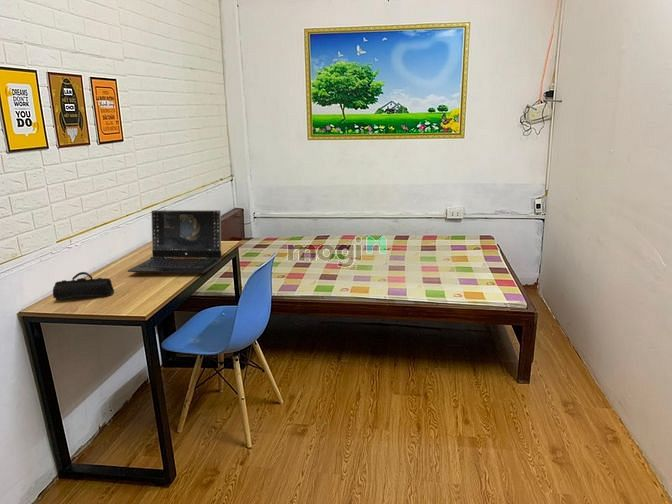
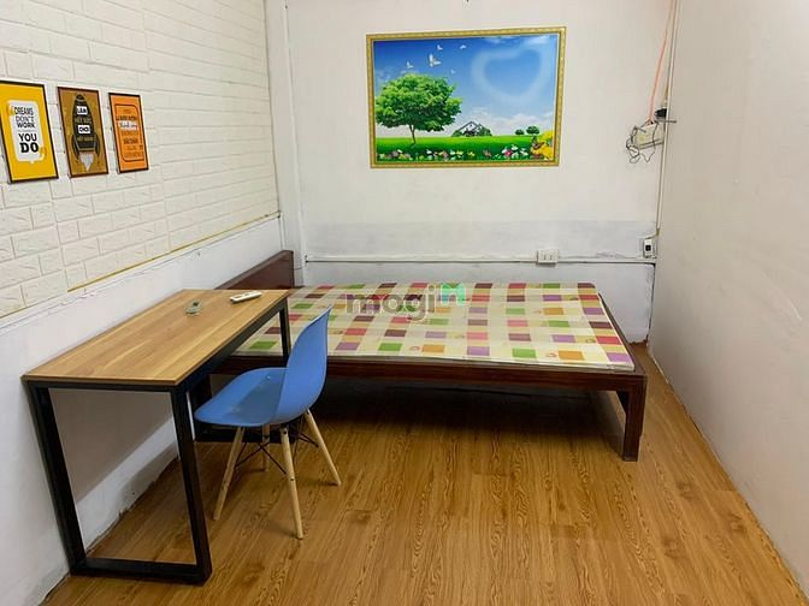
- pencil case (82, 284)
- laptop (175, 241)
